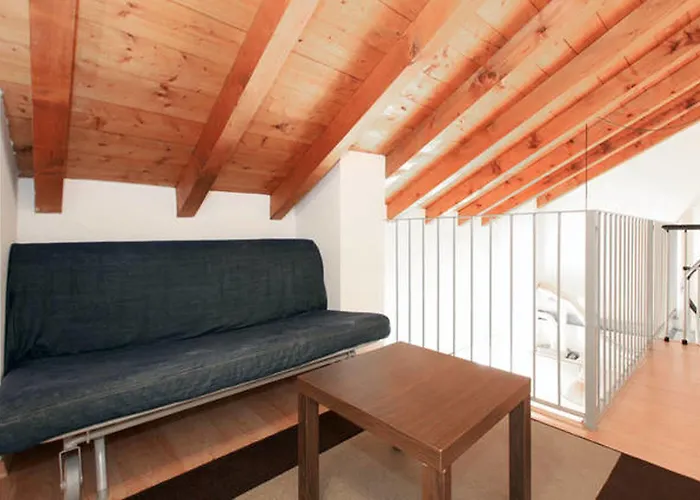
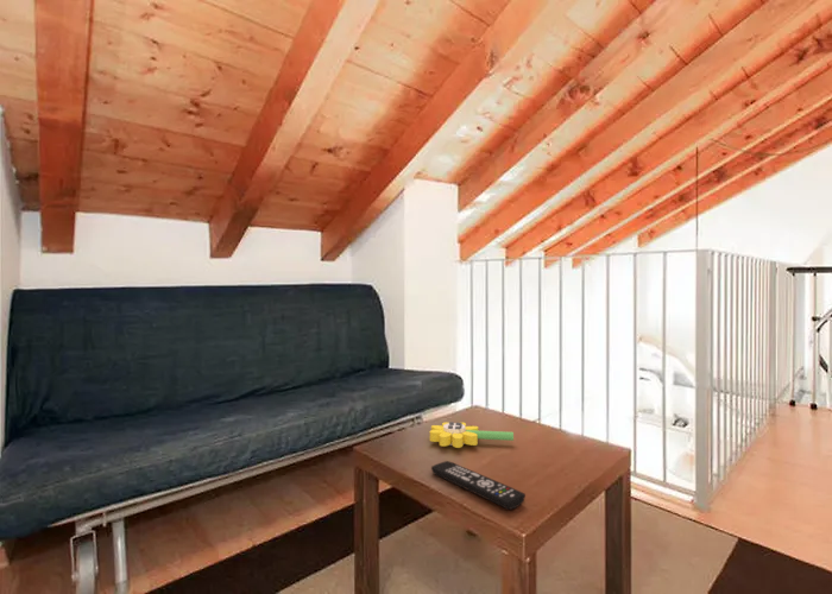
+ remote control (474, 482)
+ flower (471, 434)
